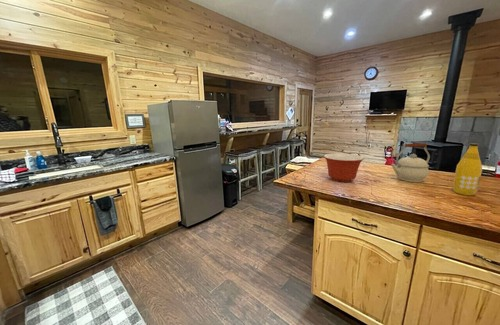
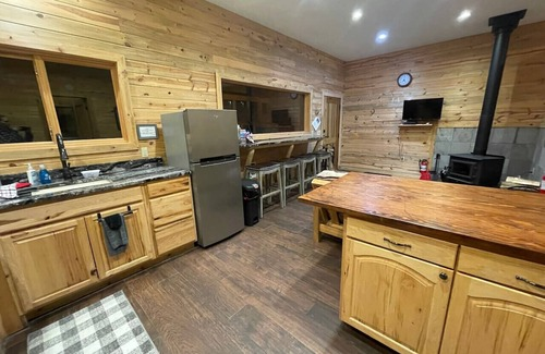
- kettle (410, 161)
- bottle (468, 169)
- mixing bowl (342, 168)
